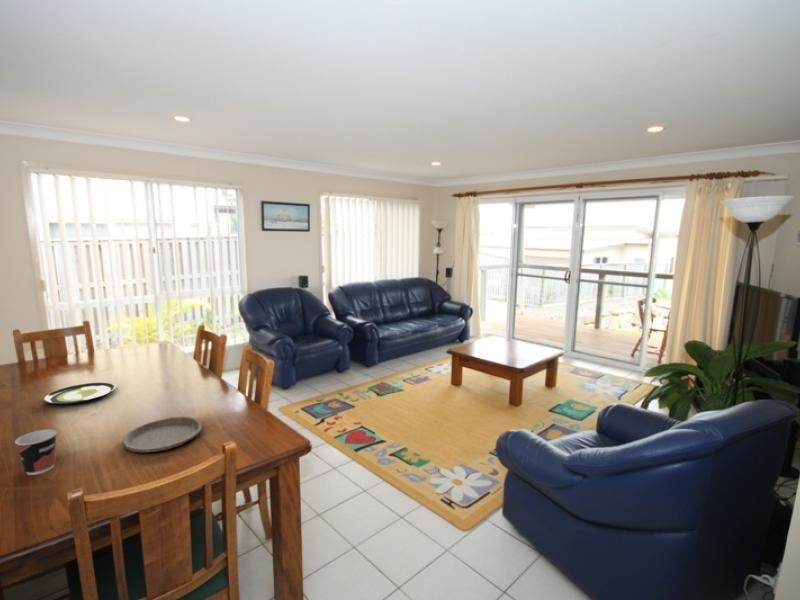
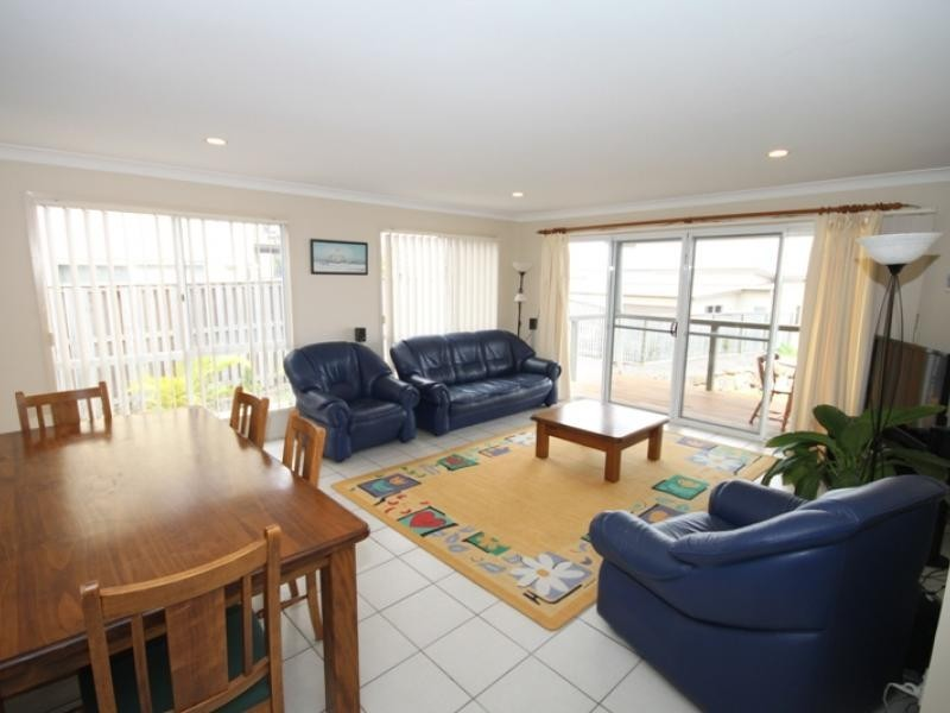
- plate (164, 434)
- cup (38, 452)
- plate (81, 394)
